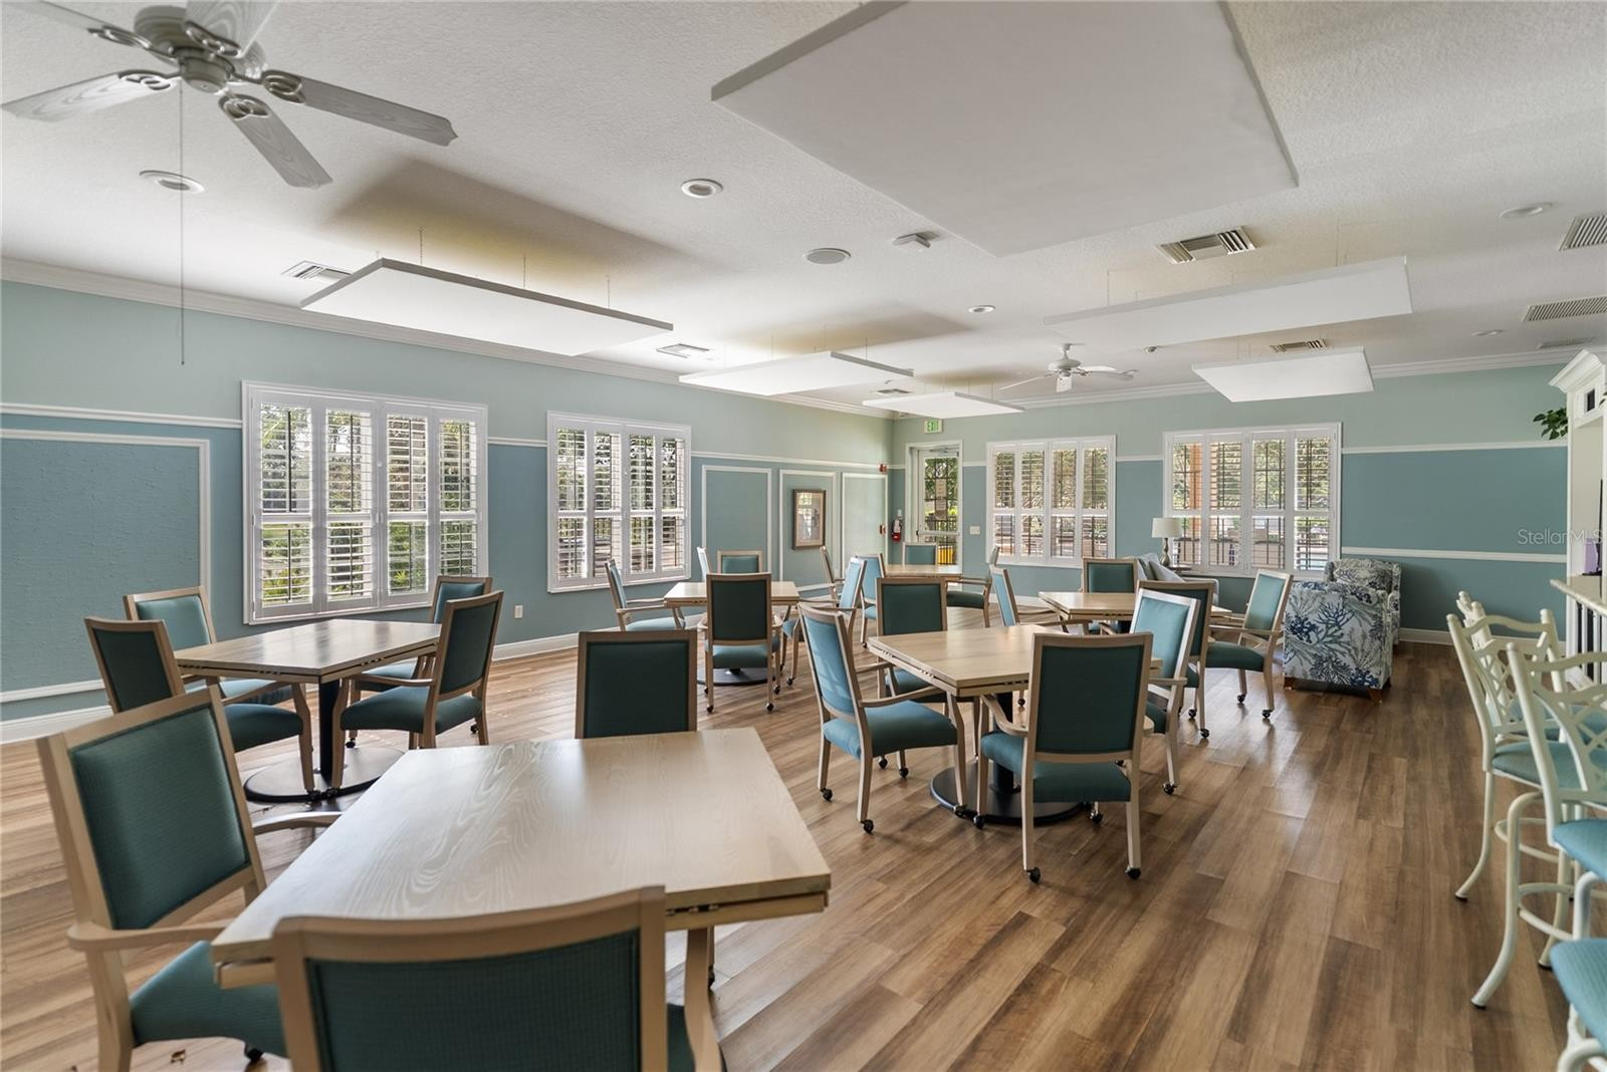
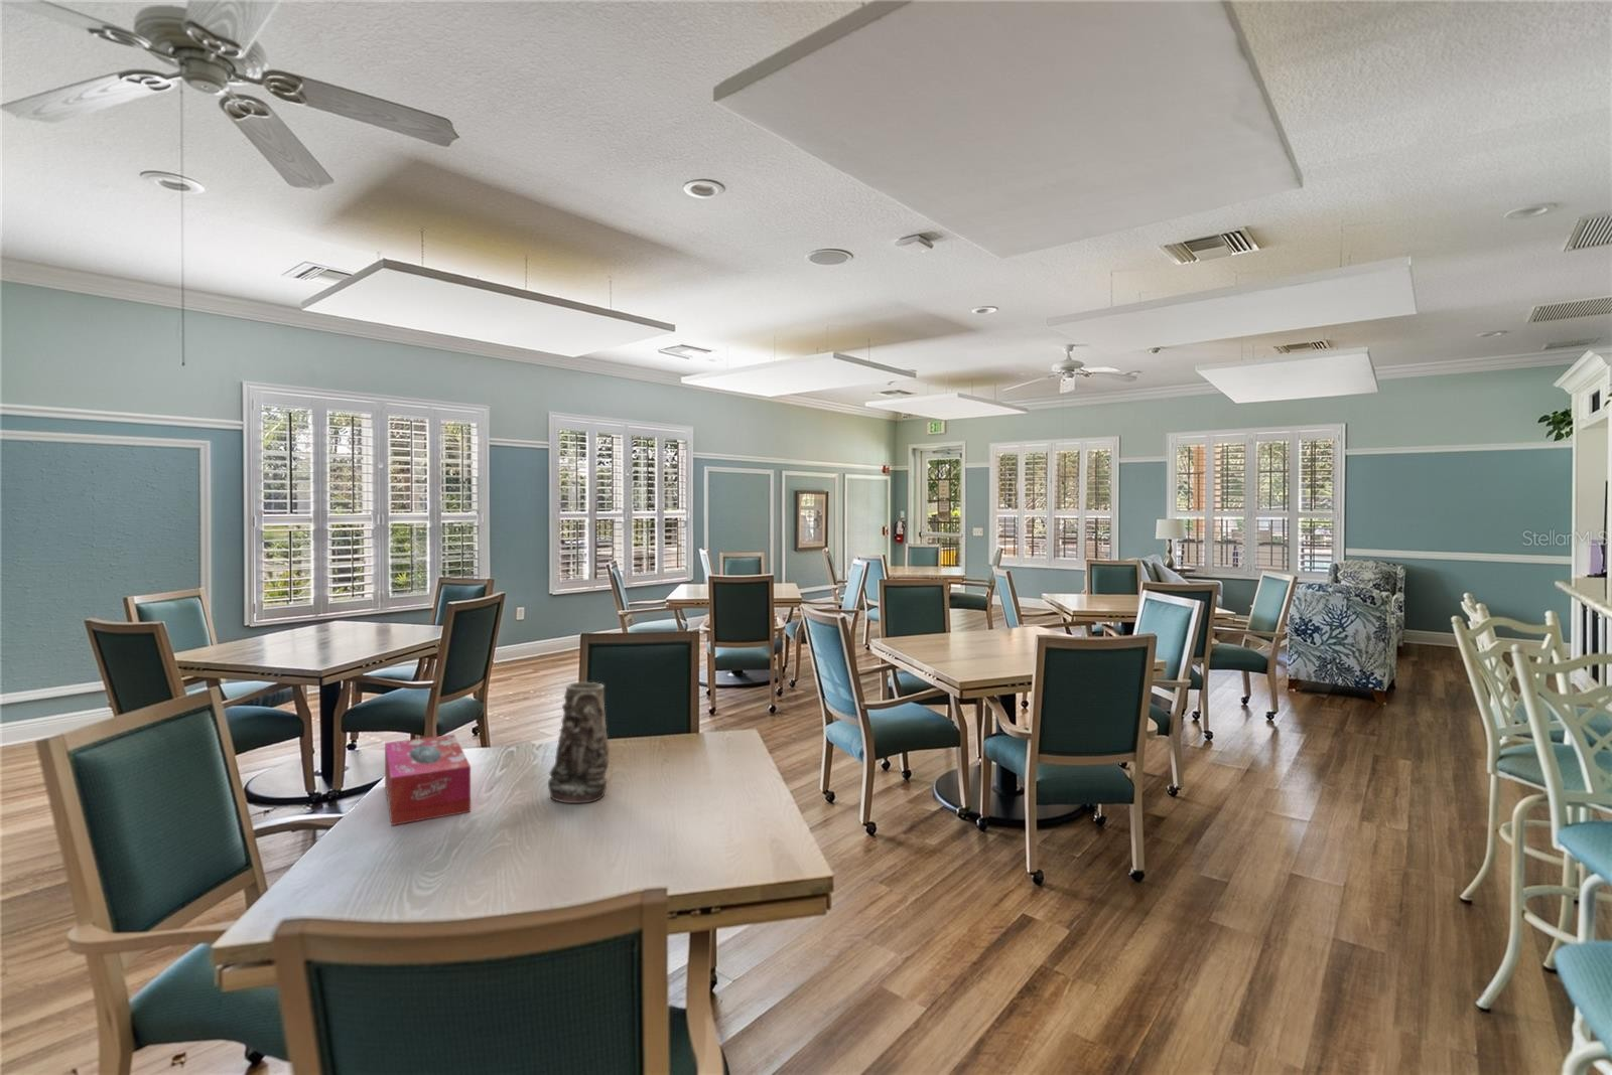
+ vase (579, 739)
+ tissue box (425, 775)
